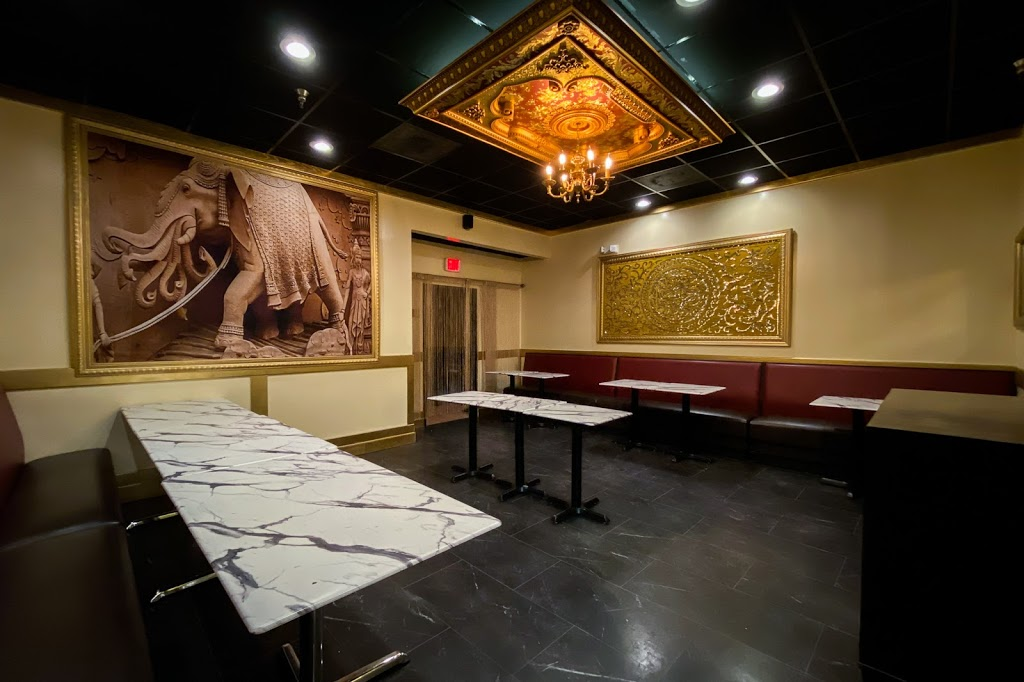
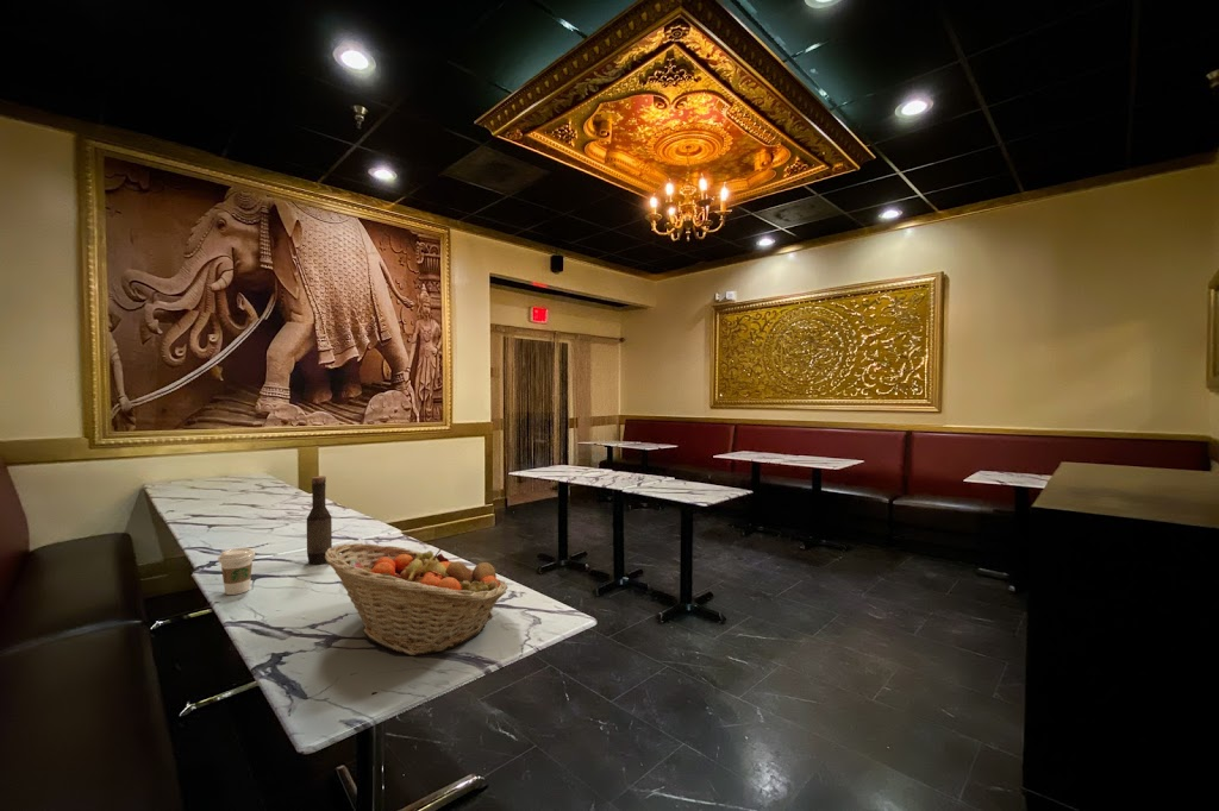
+ coffee cup (237, 571)
+ bottle (319, 518)
+ fruit basket (418, 584)
